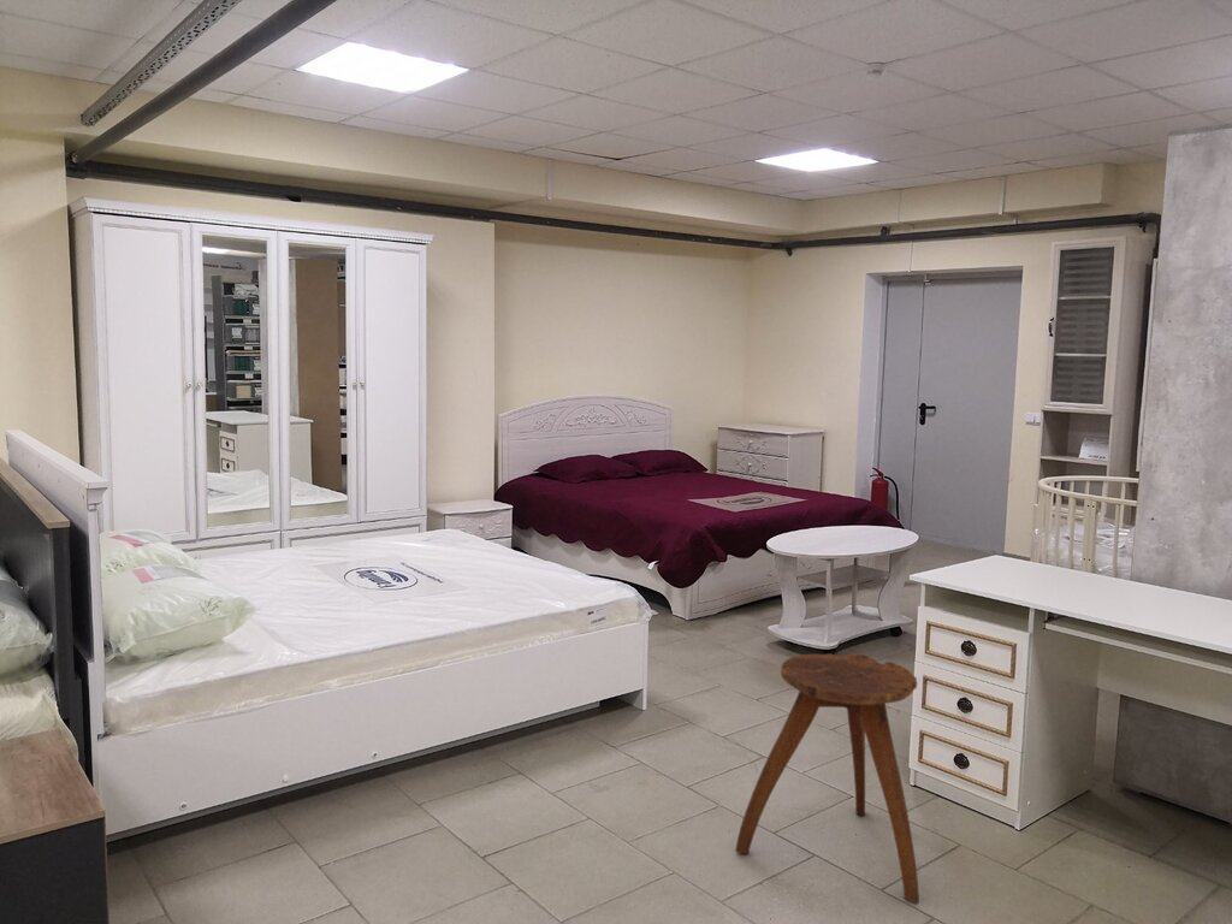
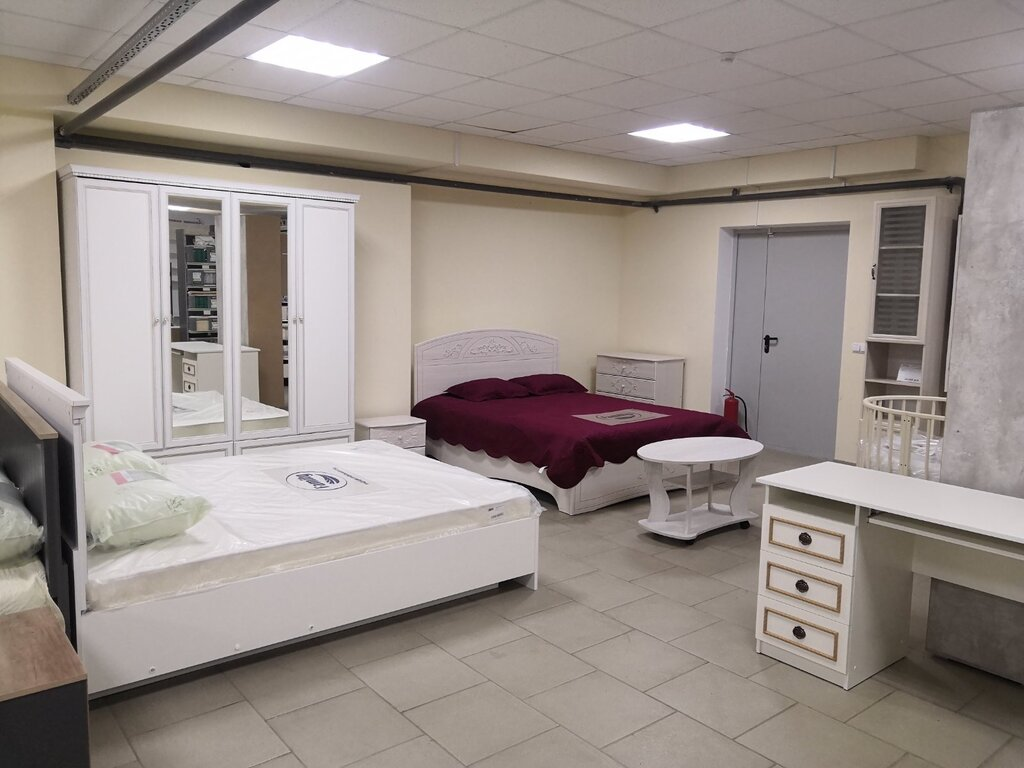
- stool (854, 771)
